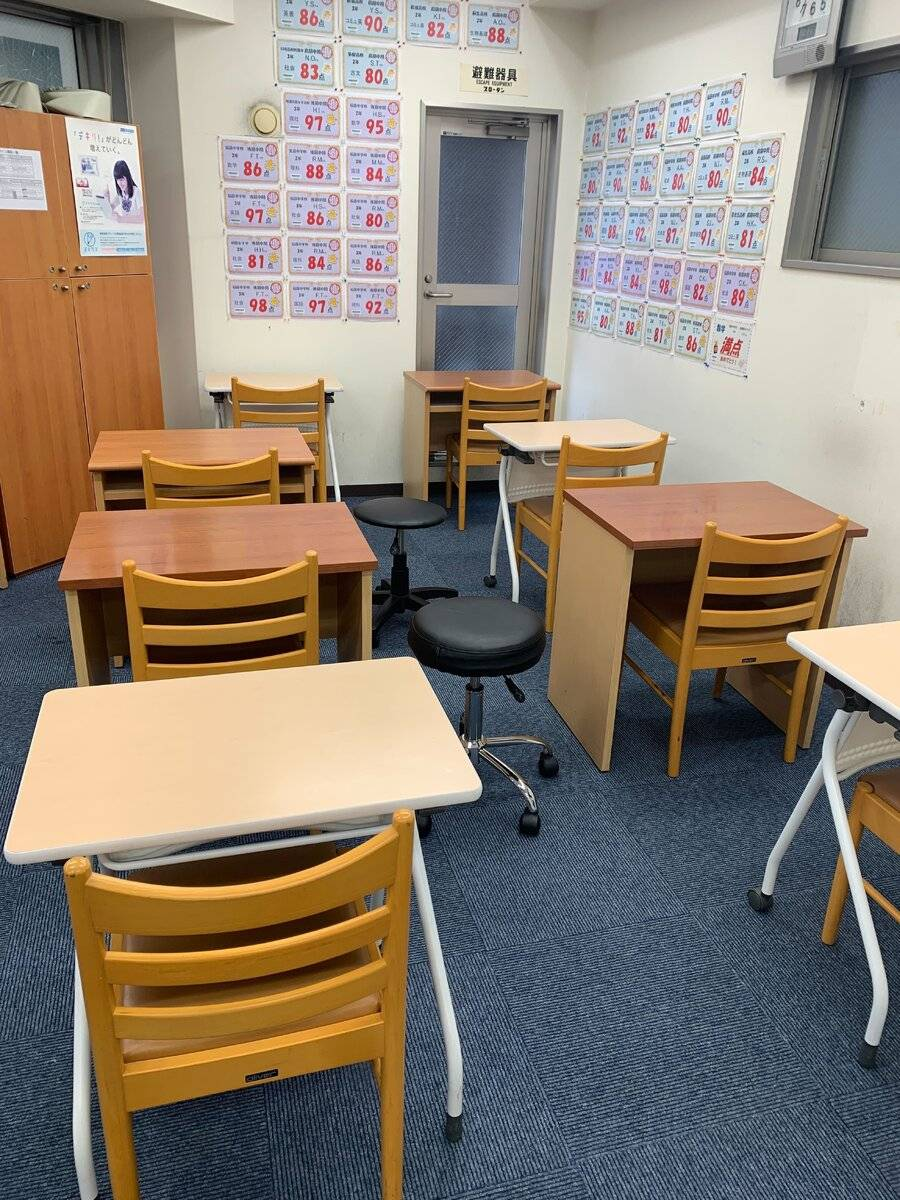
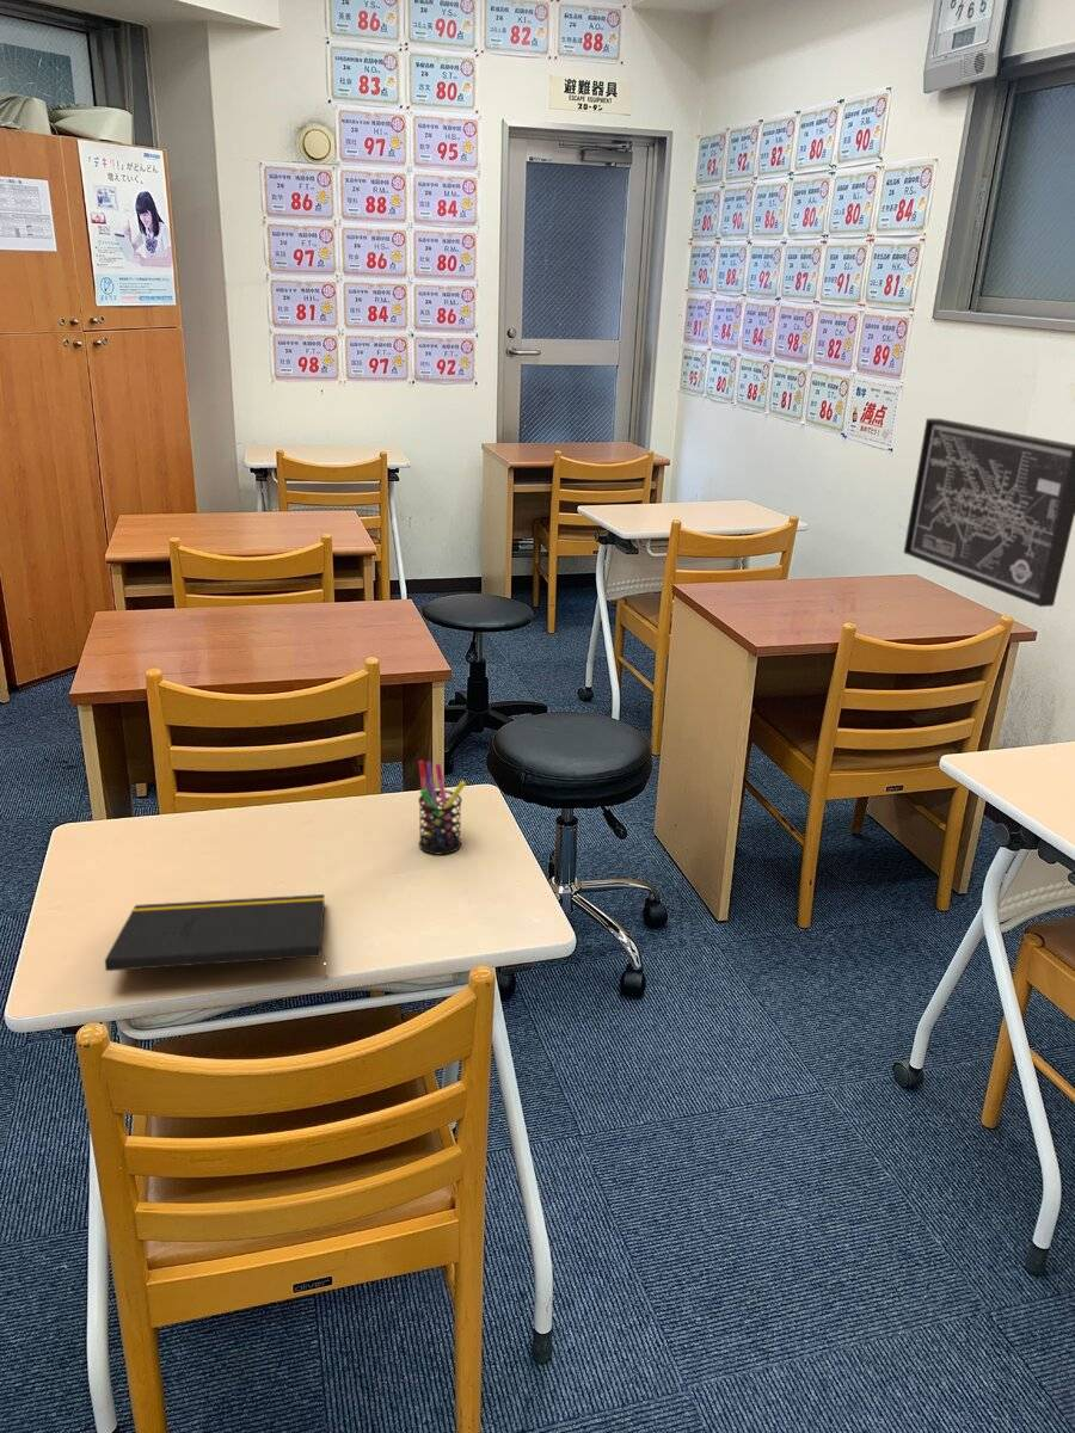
+ notepad (223, 929)
+ wall art (985, 506)
+ pen holder (435, 806)
